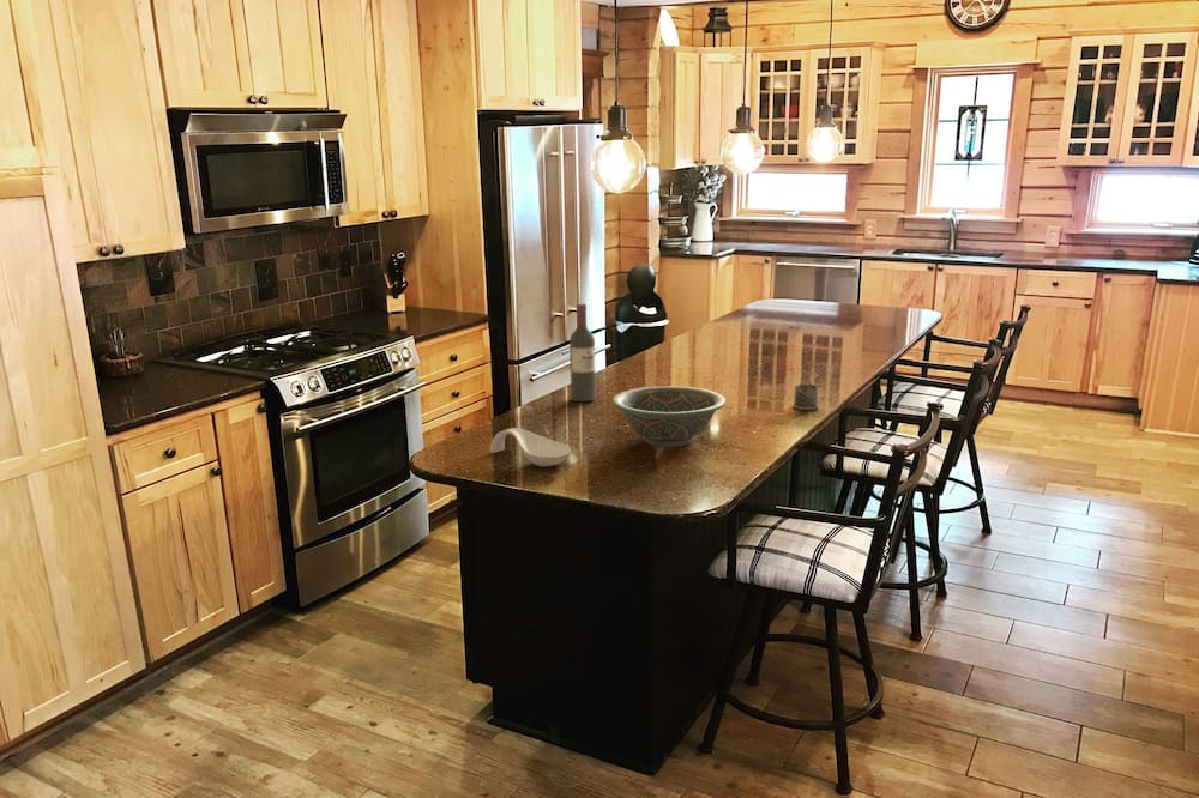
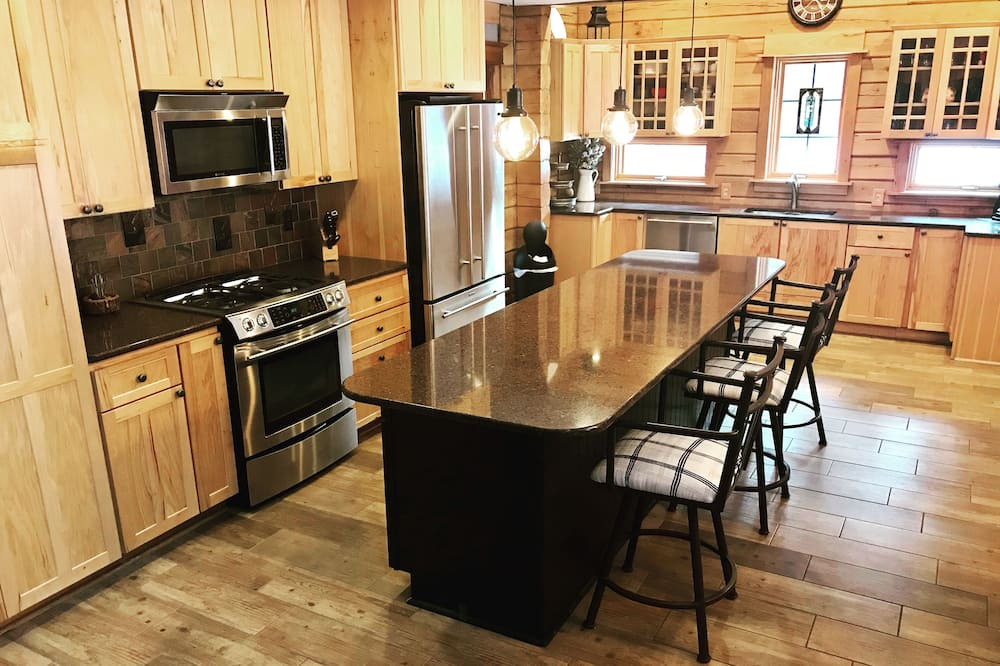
- tea glass holder (806, 393)
- wine bottle (582, 352)
- spoon rest (529, 446)
- decorative bowl (668, 419)
